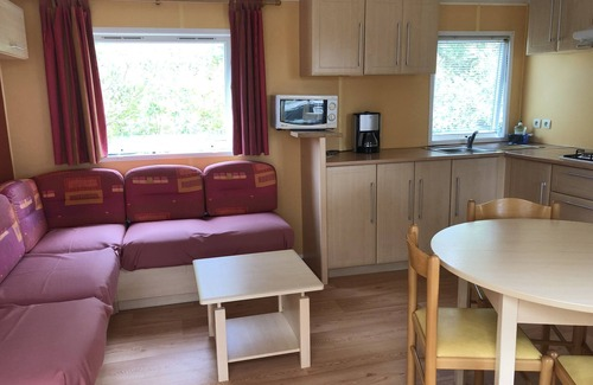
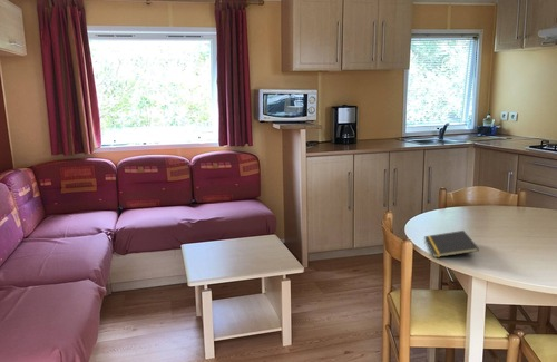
+ notepad (449, 243)
